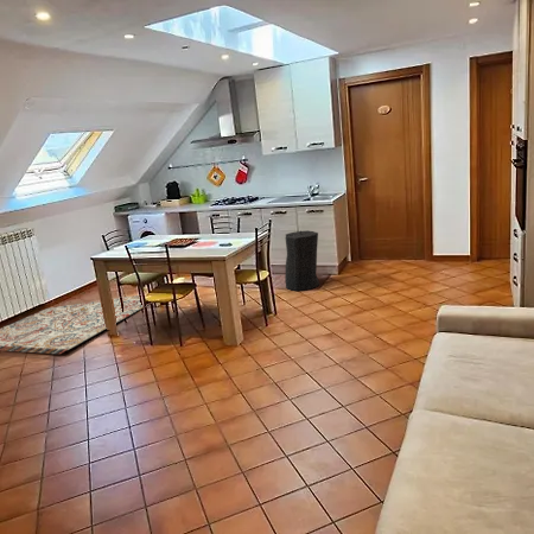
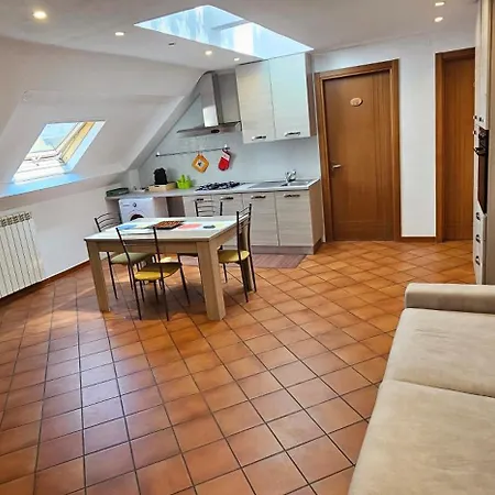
- rug (85, 311)
- trash can (301, 258)
